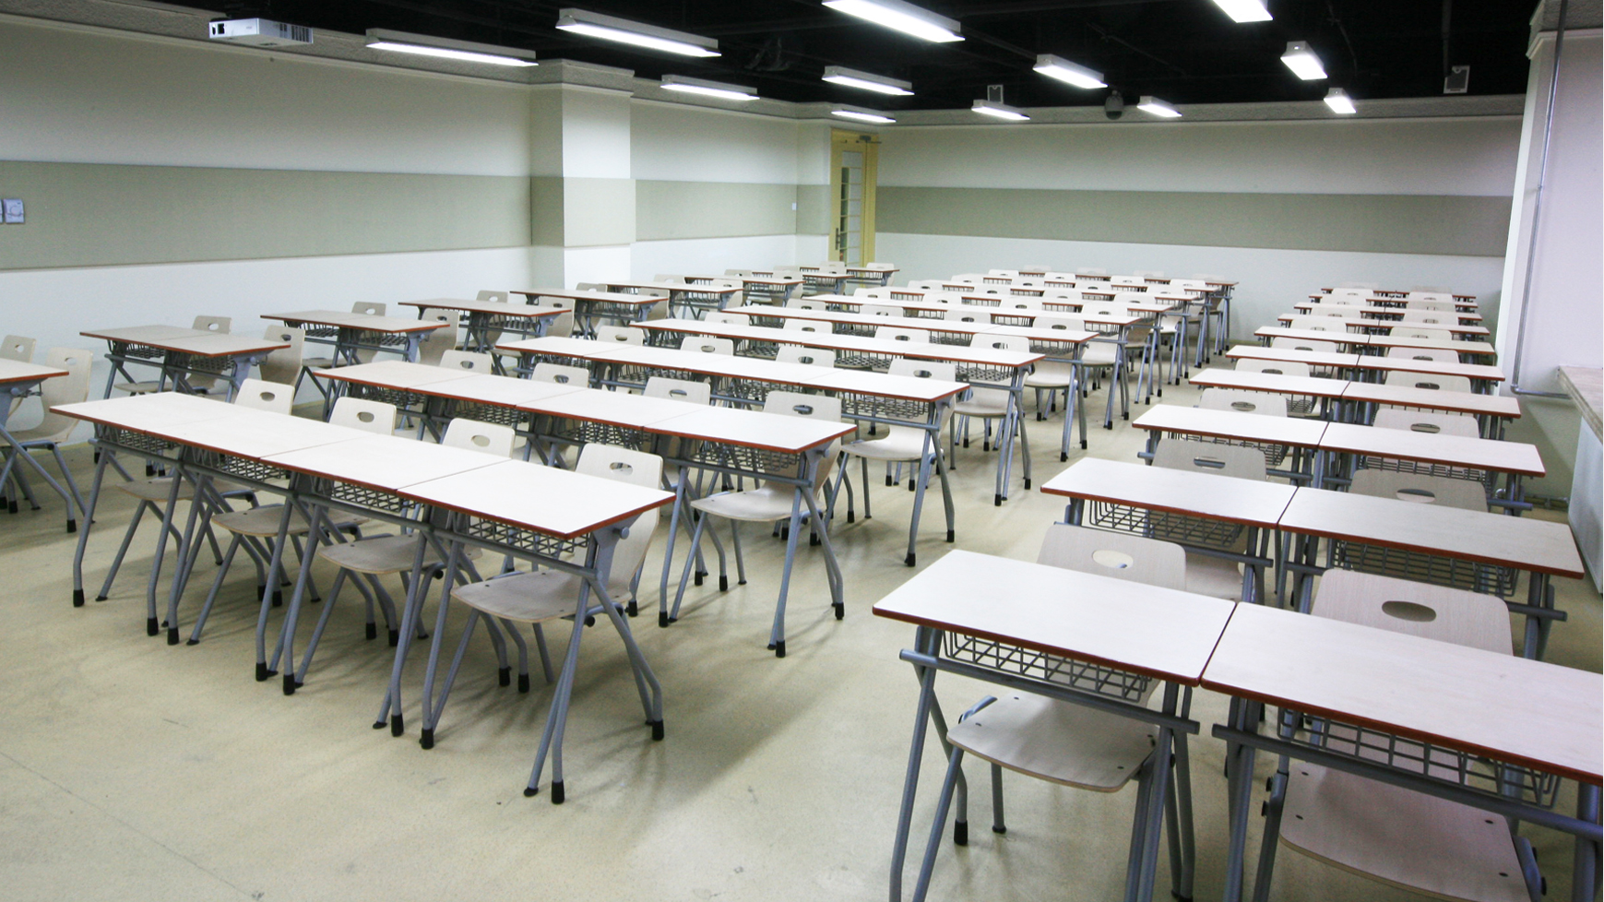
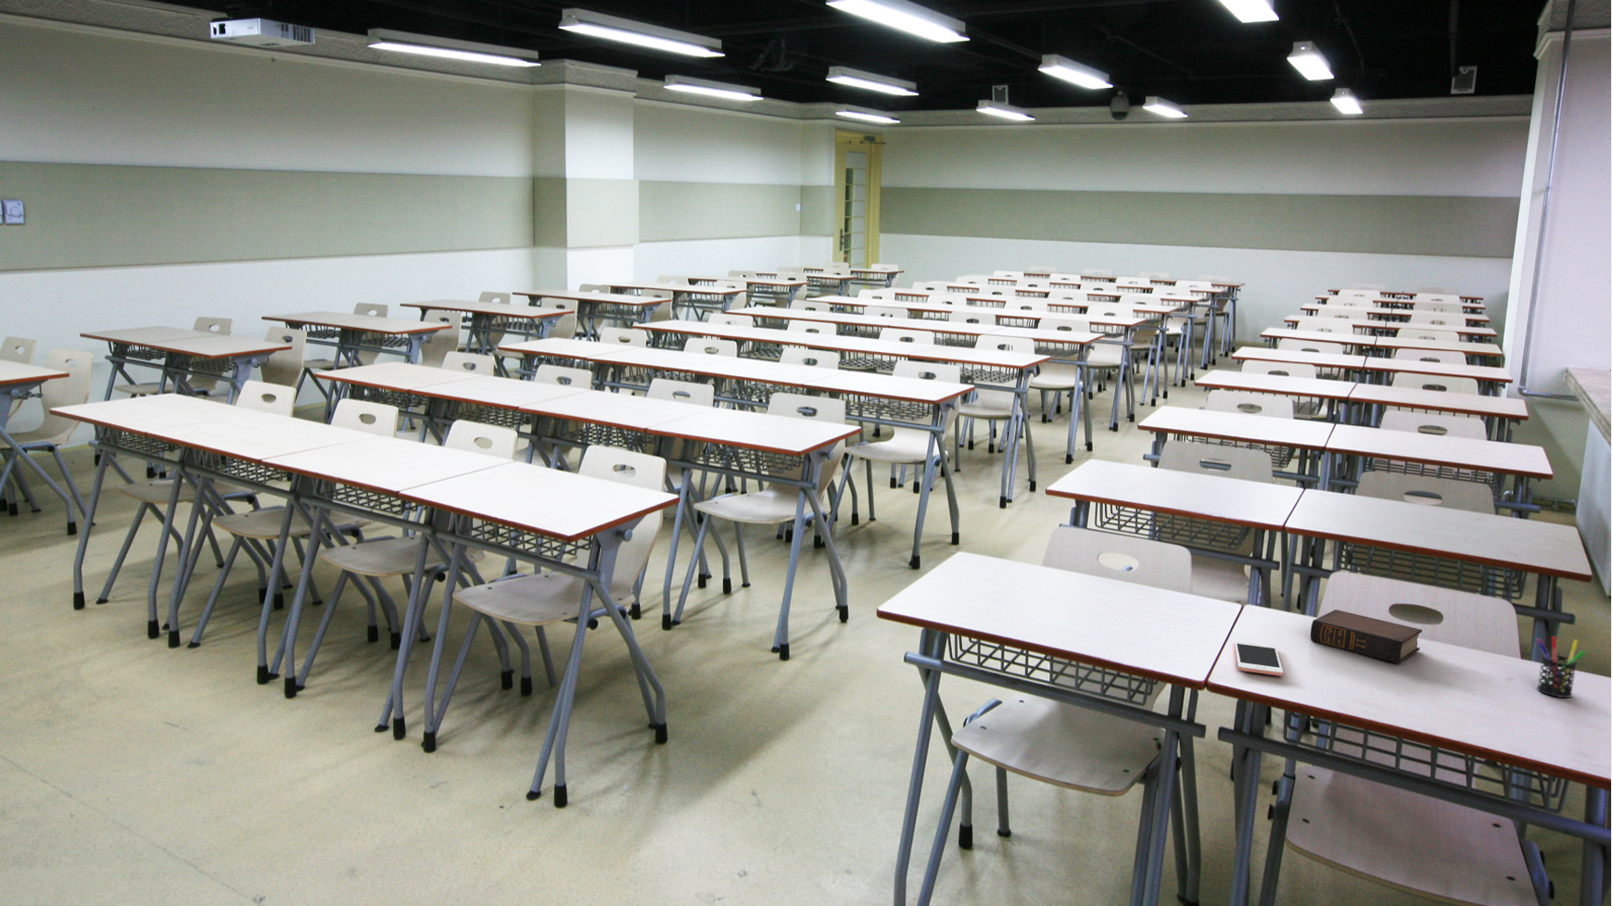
+ book (1364, 635)
+ pen holder (1561, 665)
+ cell phone (1257, 658)
